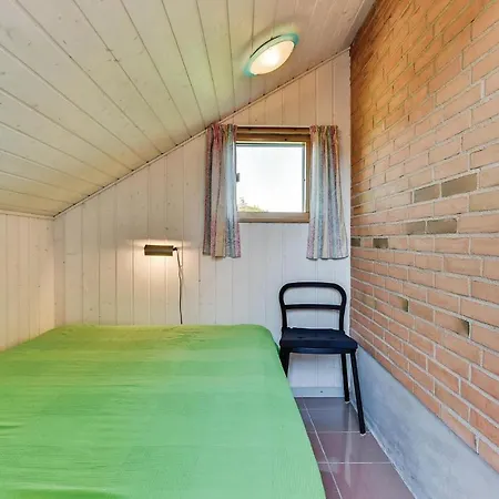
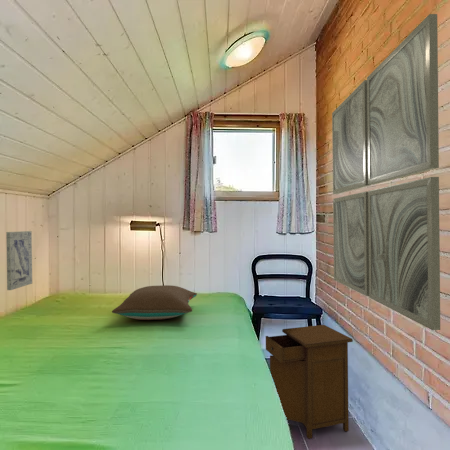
+ wall art (370, 190)
+ nightstand (305, 379)
+ wall art (20, 259)
+ pillow (158, 301)
